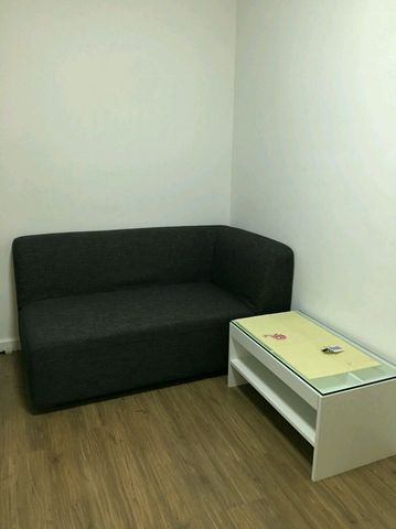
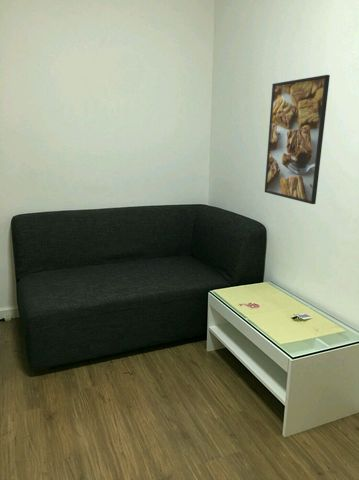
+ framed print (292, 141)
